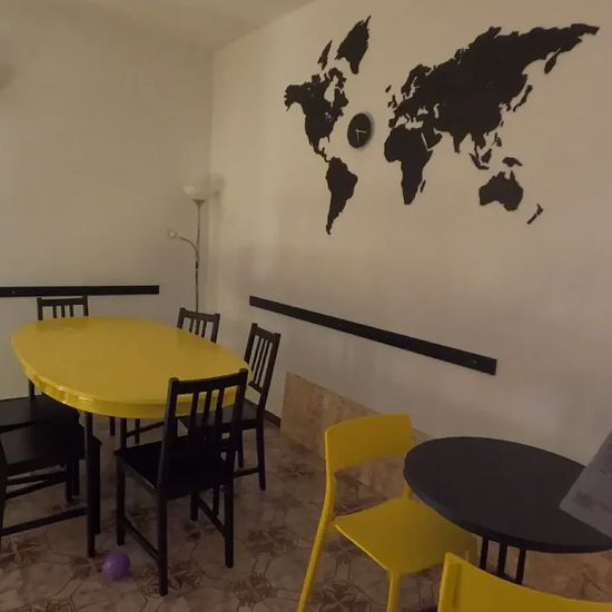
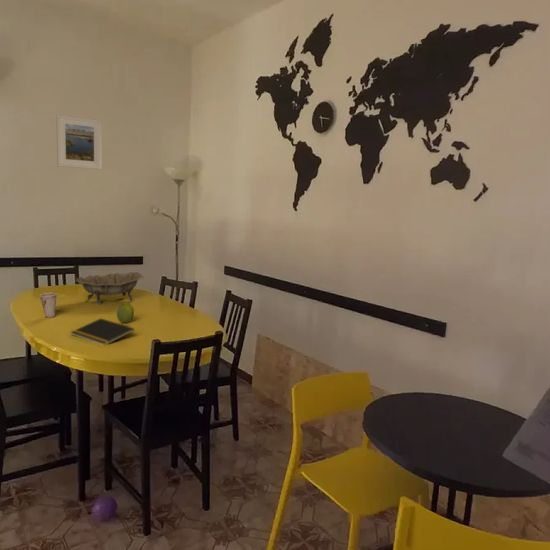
+ decorative bowl (110, 287)
+ fruit (125, 312)
+ notepad (102, 331)
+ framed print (79, 143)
+ cup (48, 305)
